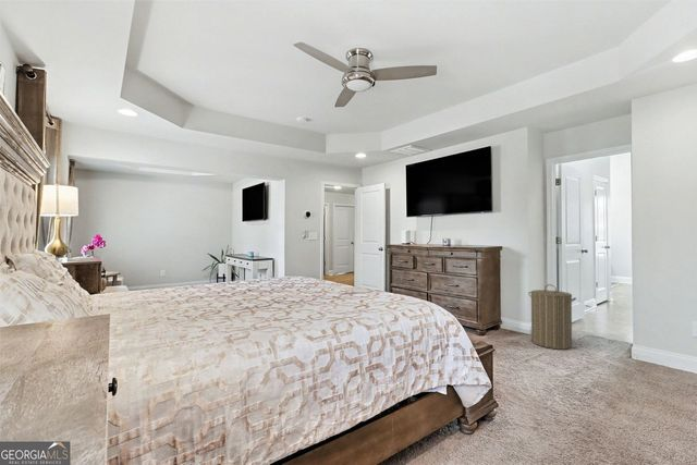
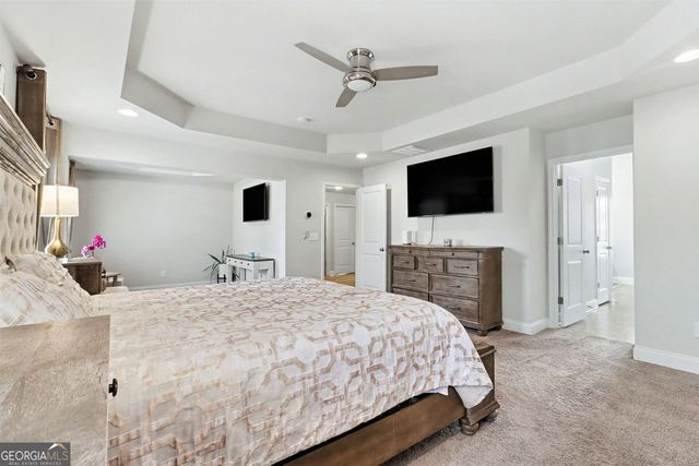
- laundry hamper (551, 314)
